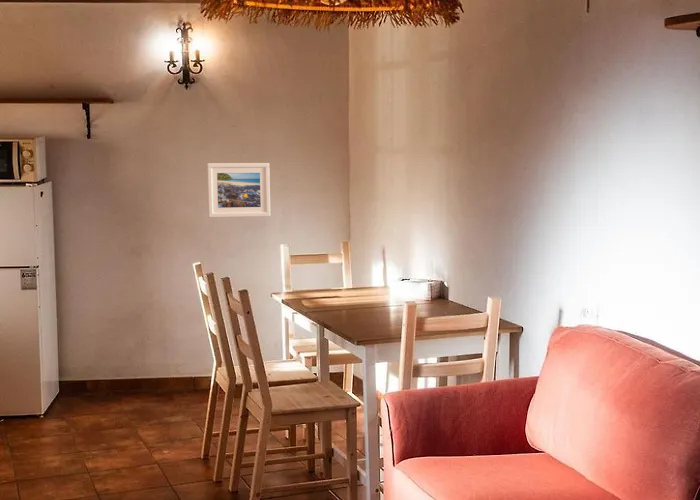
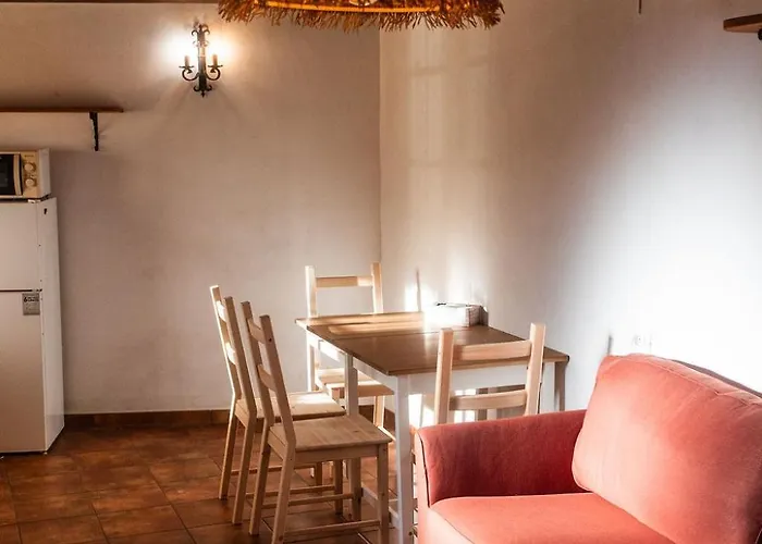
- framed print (238, 190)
